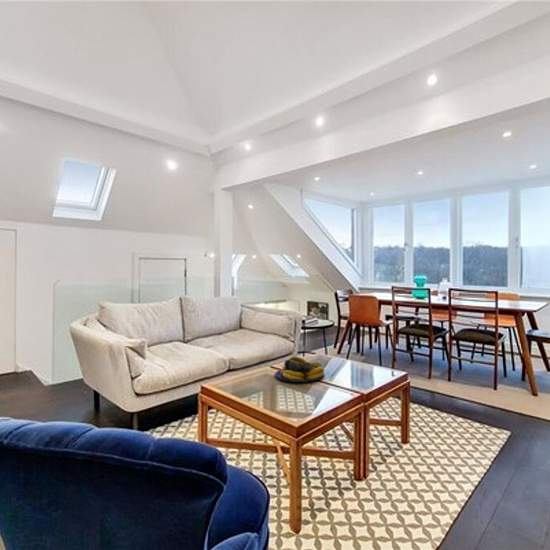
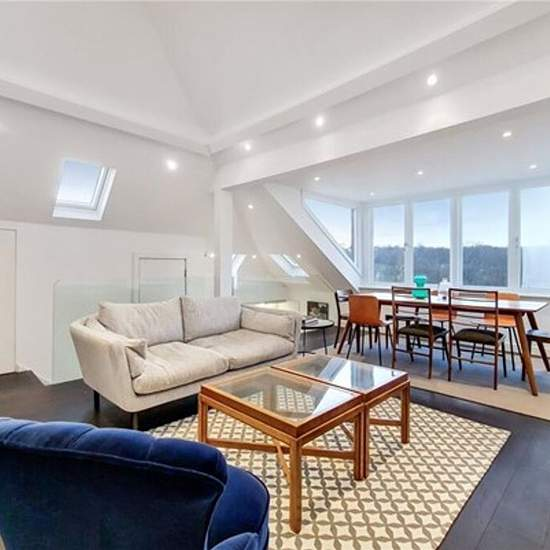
- fruit bowl (299, 366)
